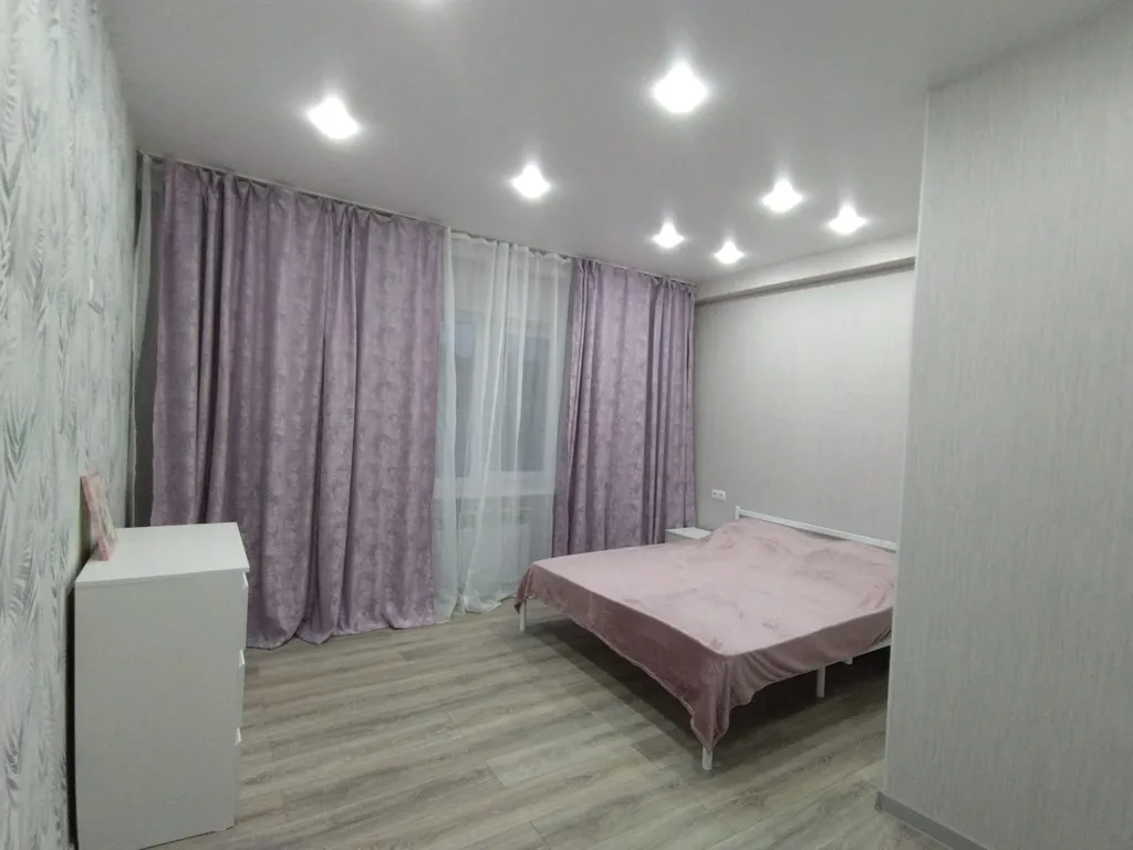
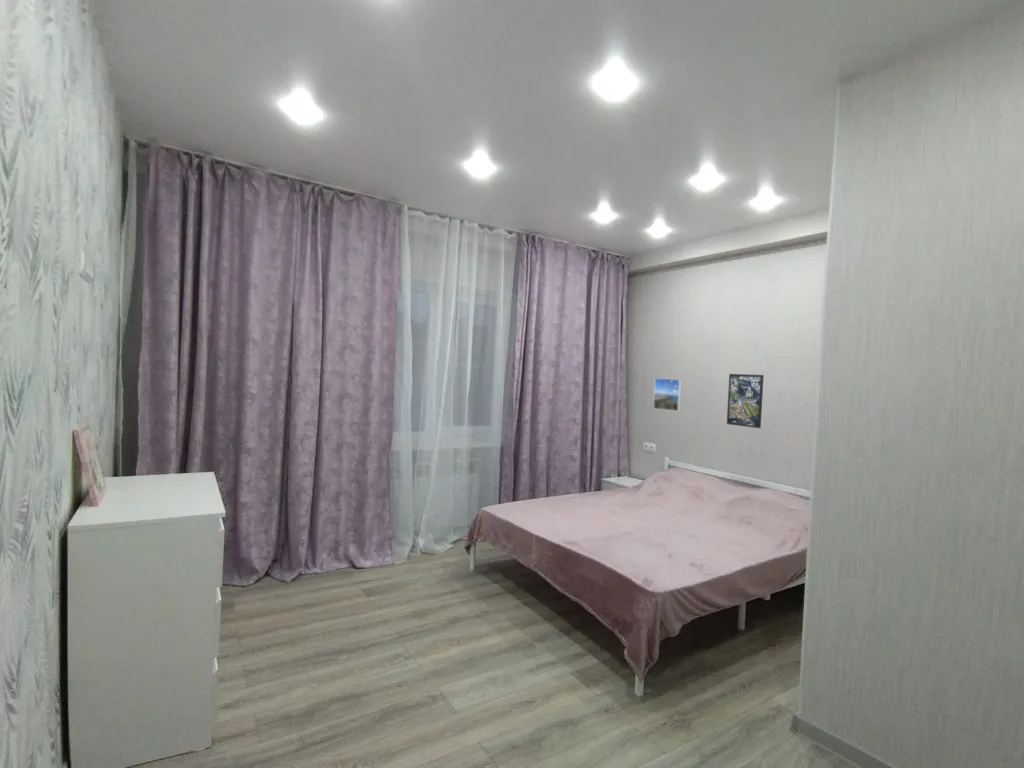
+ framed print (667, 394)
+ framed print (744, 400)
